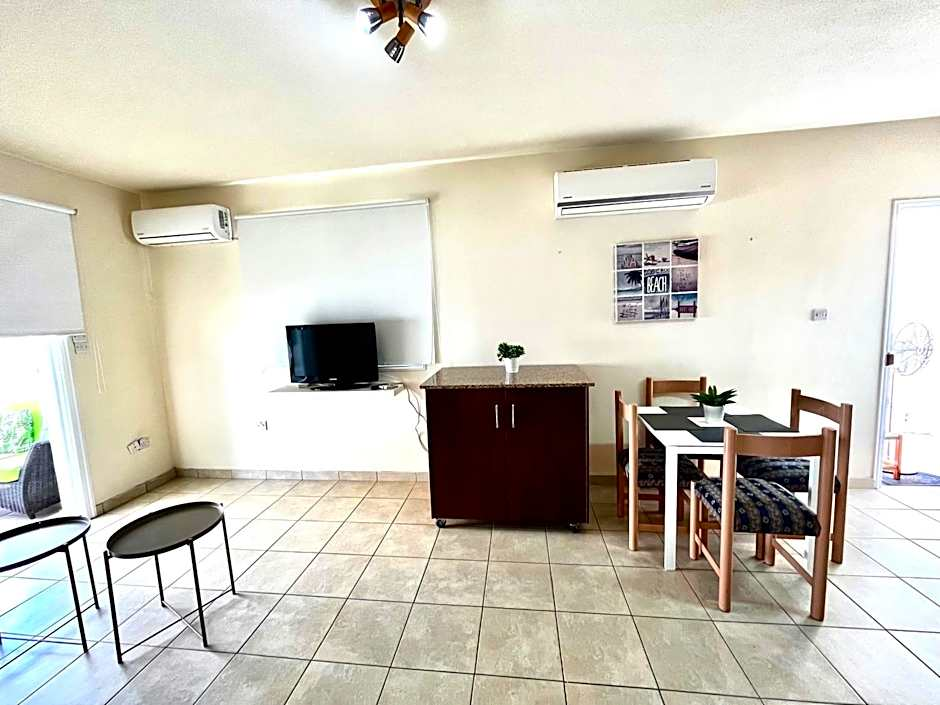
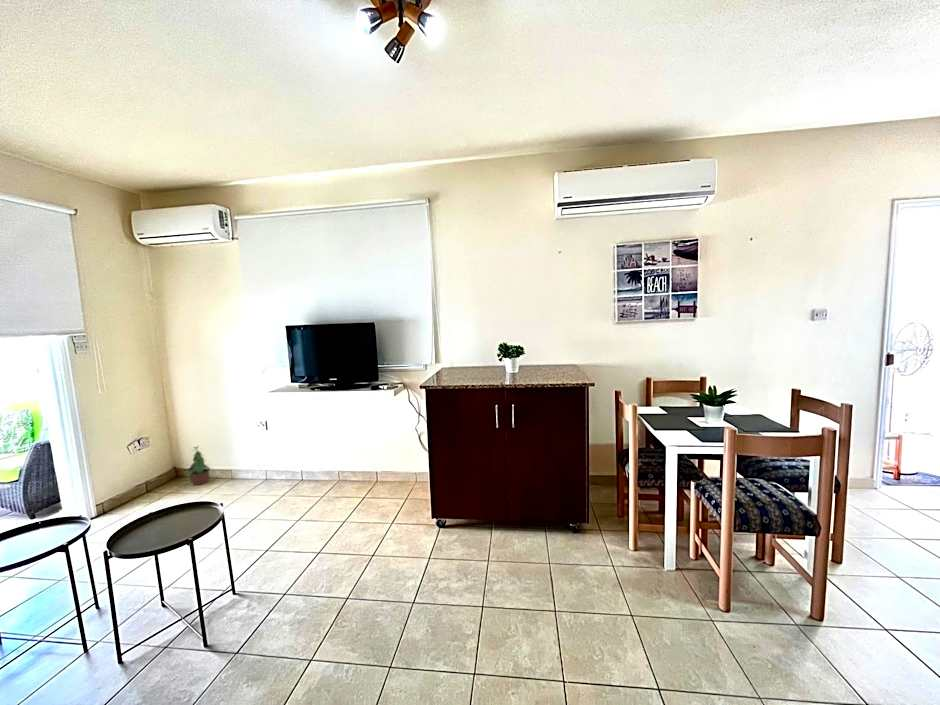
+ potted plant (198, 464)
